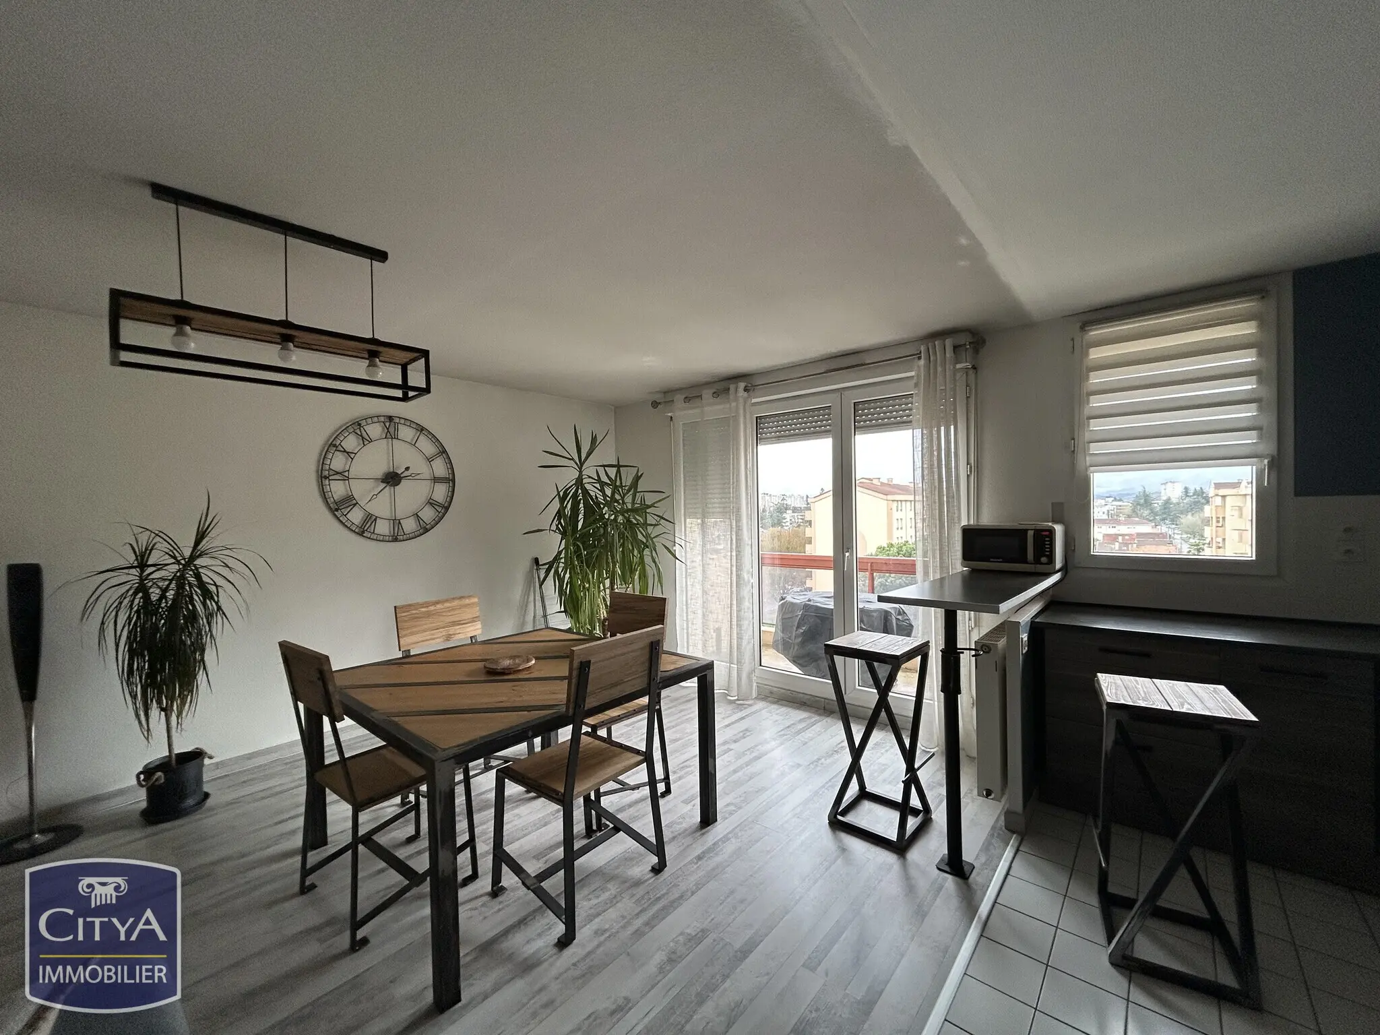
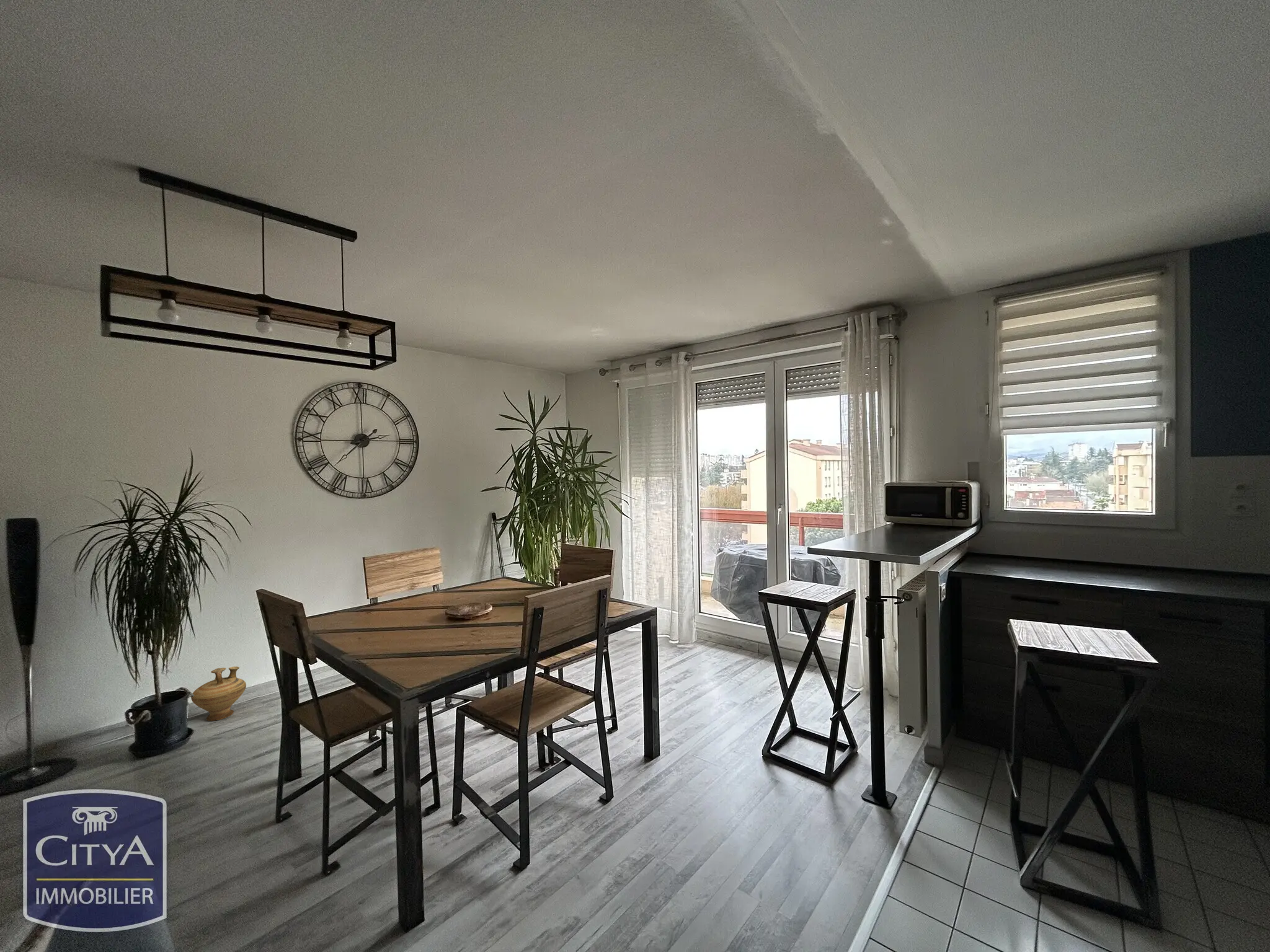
+ ceramic jug (220, 692)
